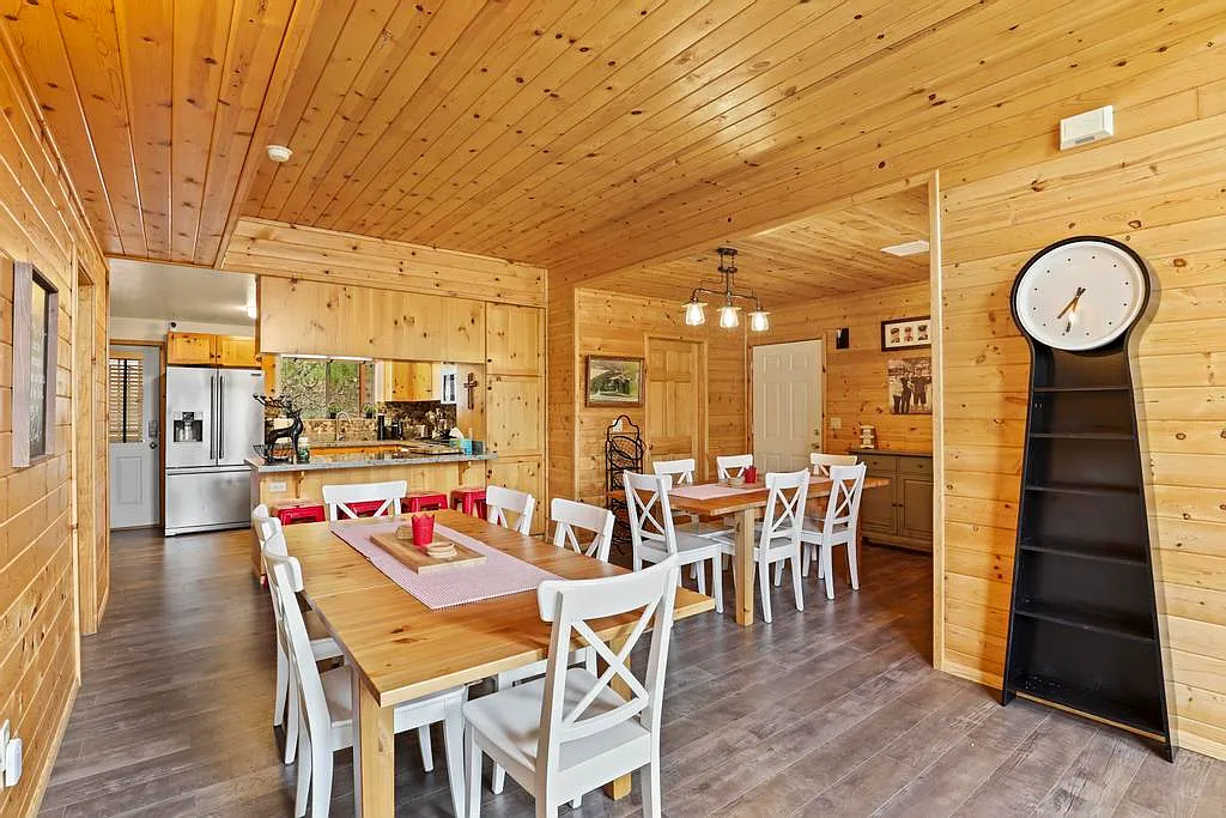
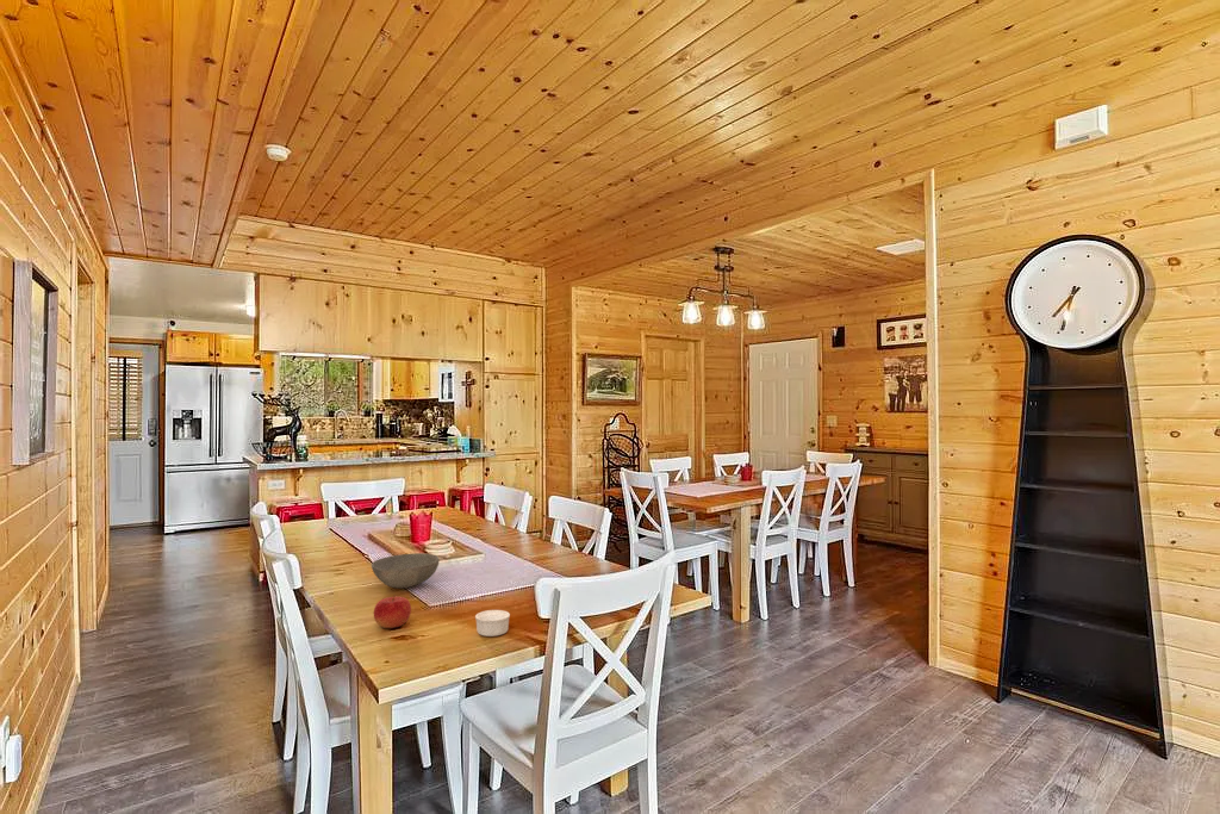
+ fruit (392, 610)
+ ramekin (492, 622)
+ bowl (405, 572)
